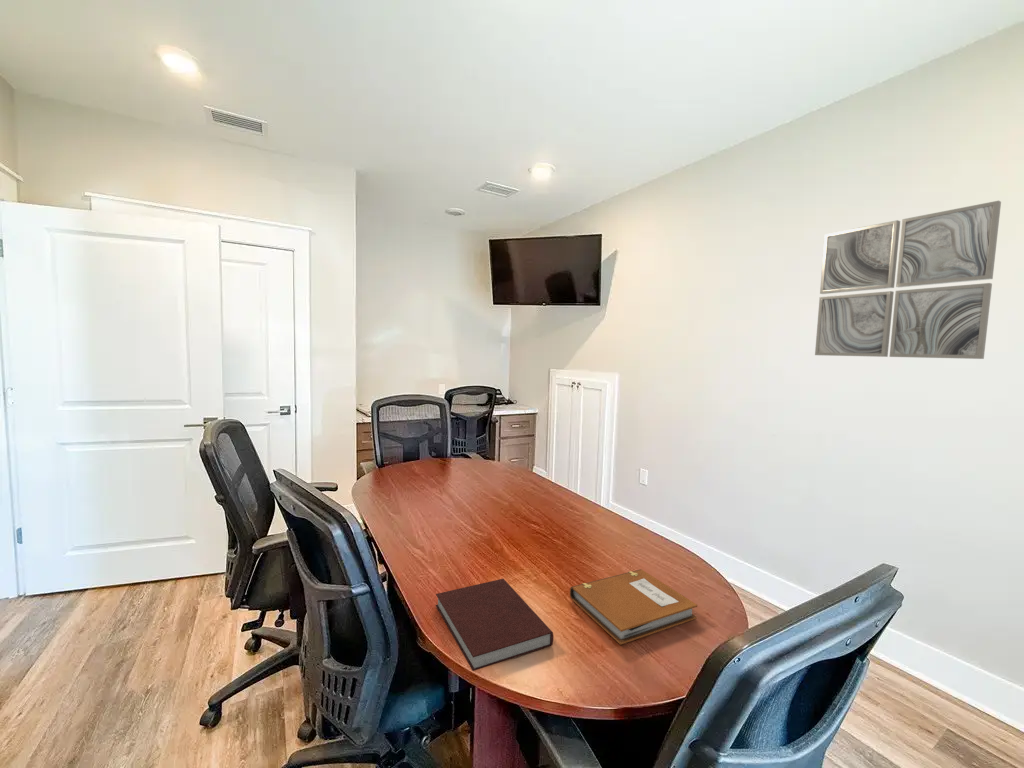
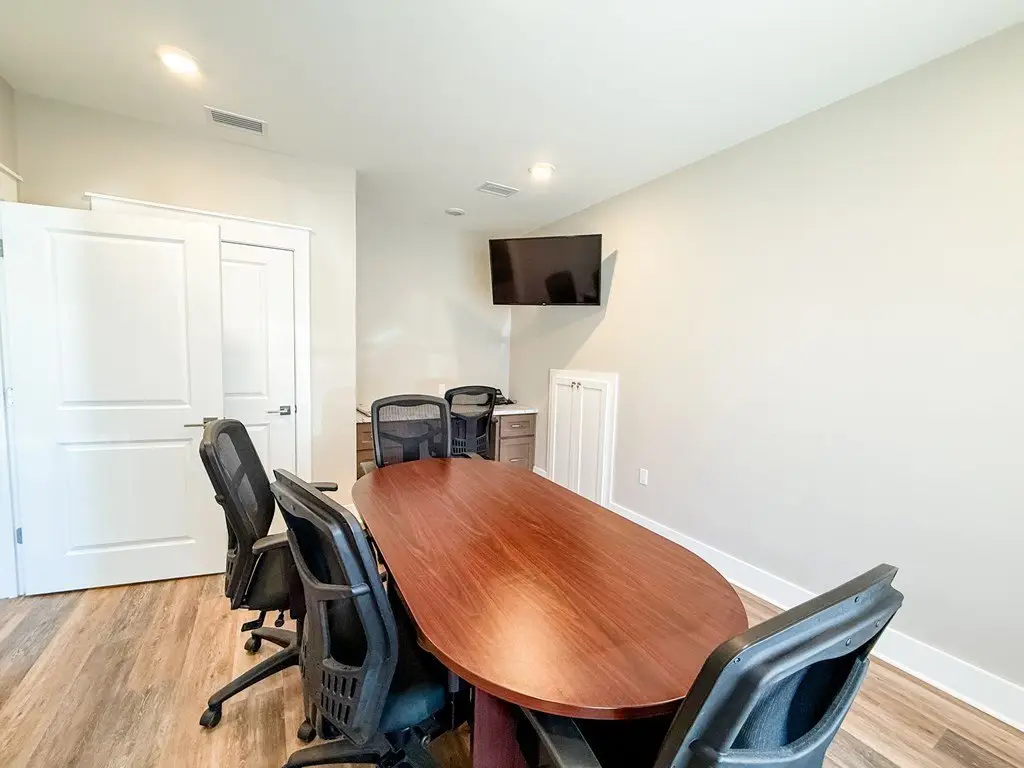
- notebook (490, 617)
- notebook (632, 600)
- wall art (893, 287)
